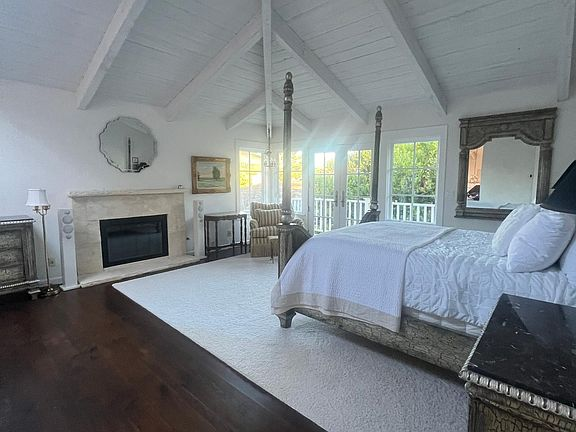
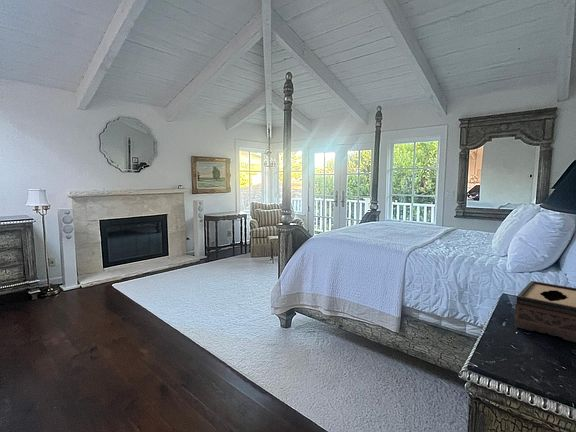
+ tissue box (553, 308)
